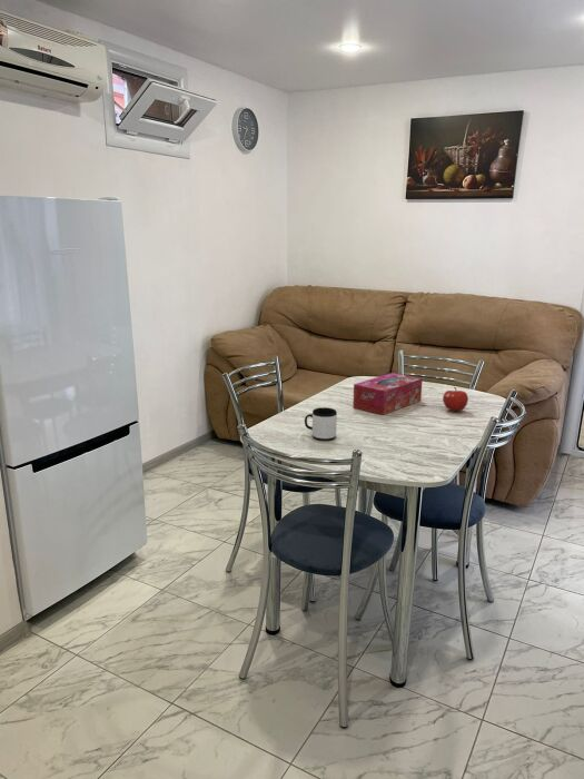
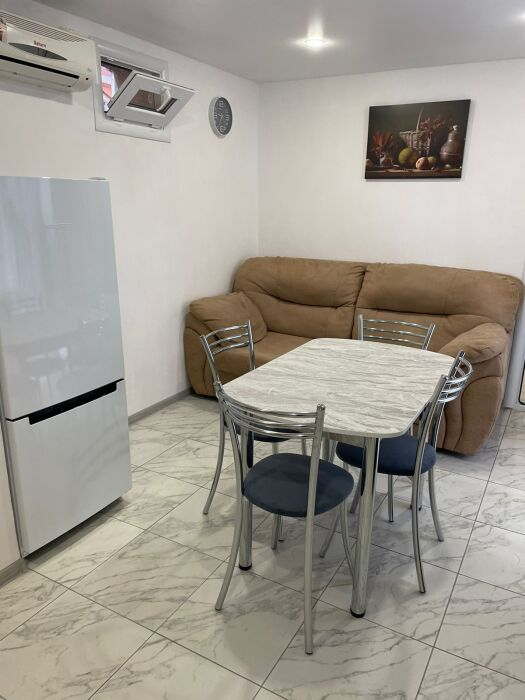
- mug (319, 423)
- fruit (455, 398)
- tissue box (388, 392)
